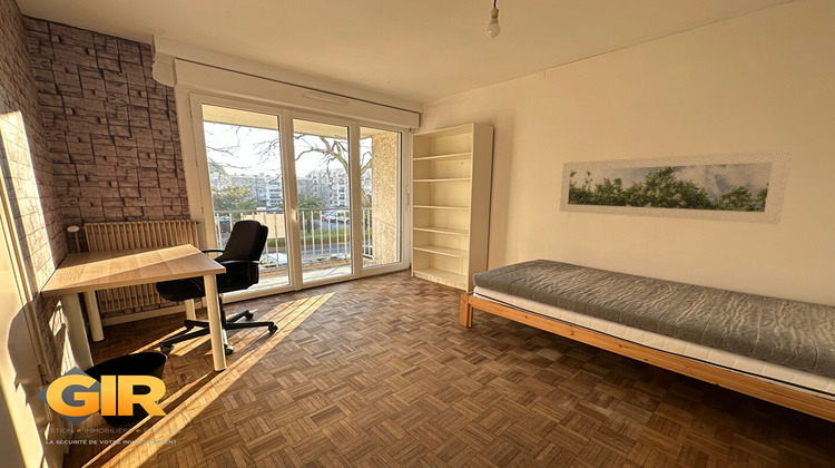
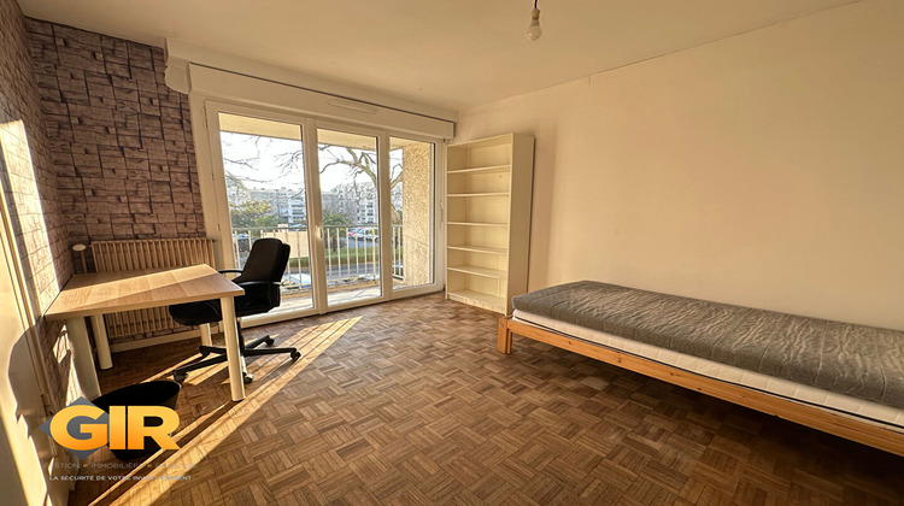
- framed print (649, 187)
